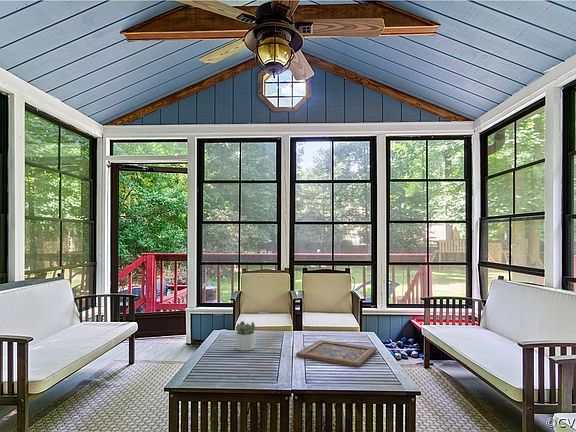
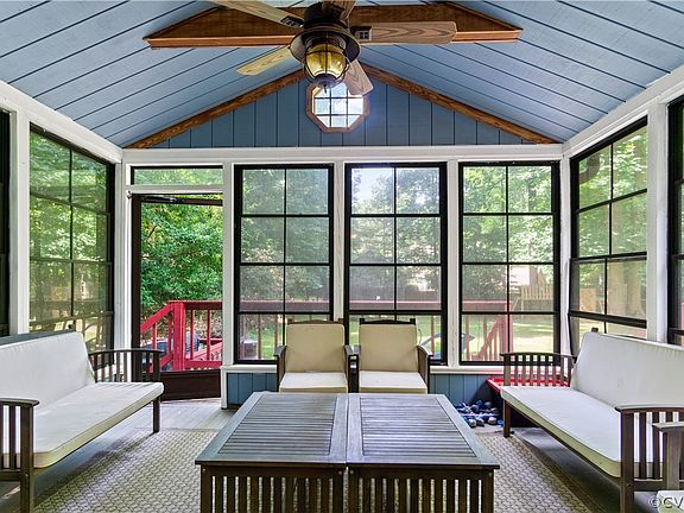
- succulent plant (245, 335)
- painted panel (337, 352)
